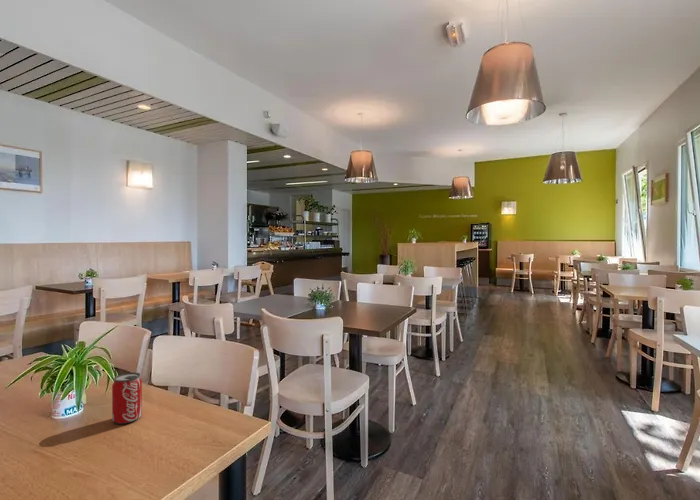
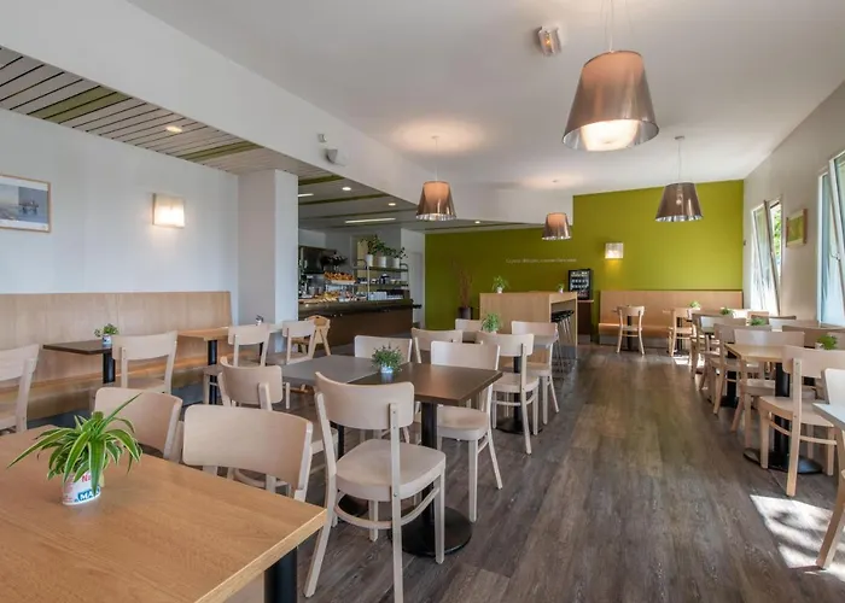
- beverage can (127, 397)
